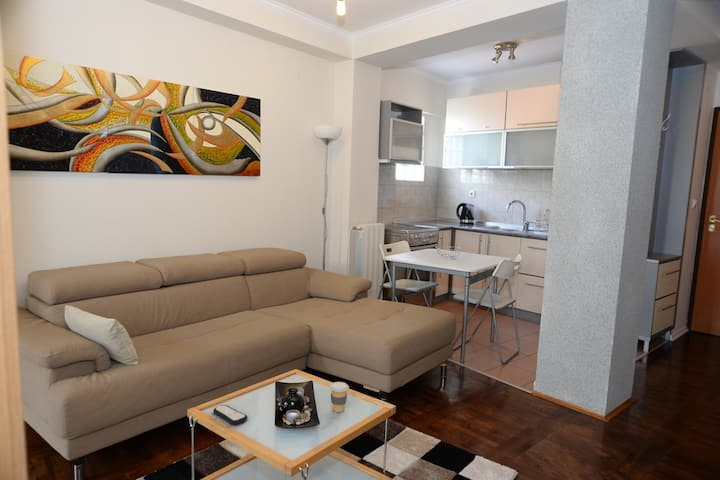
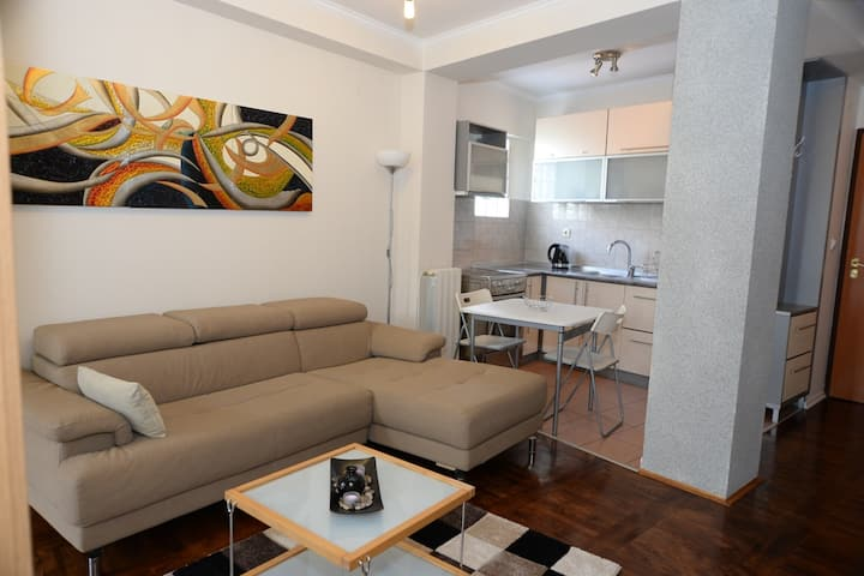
- remote control (229, 414)
- coffee cup (338, 397)
